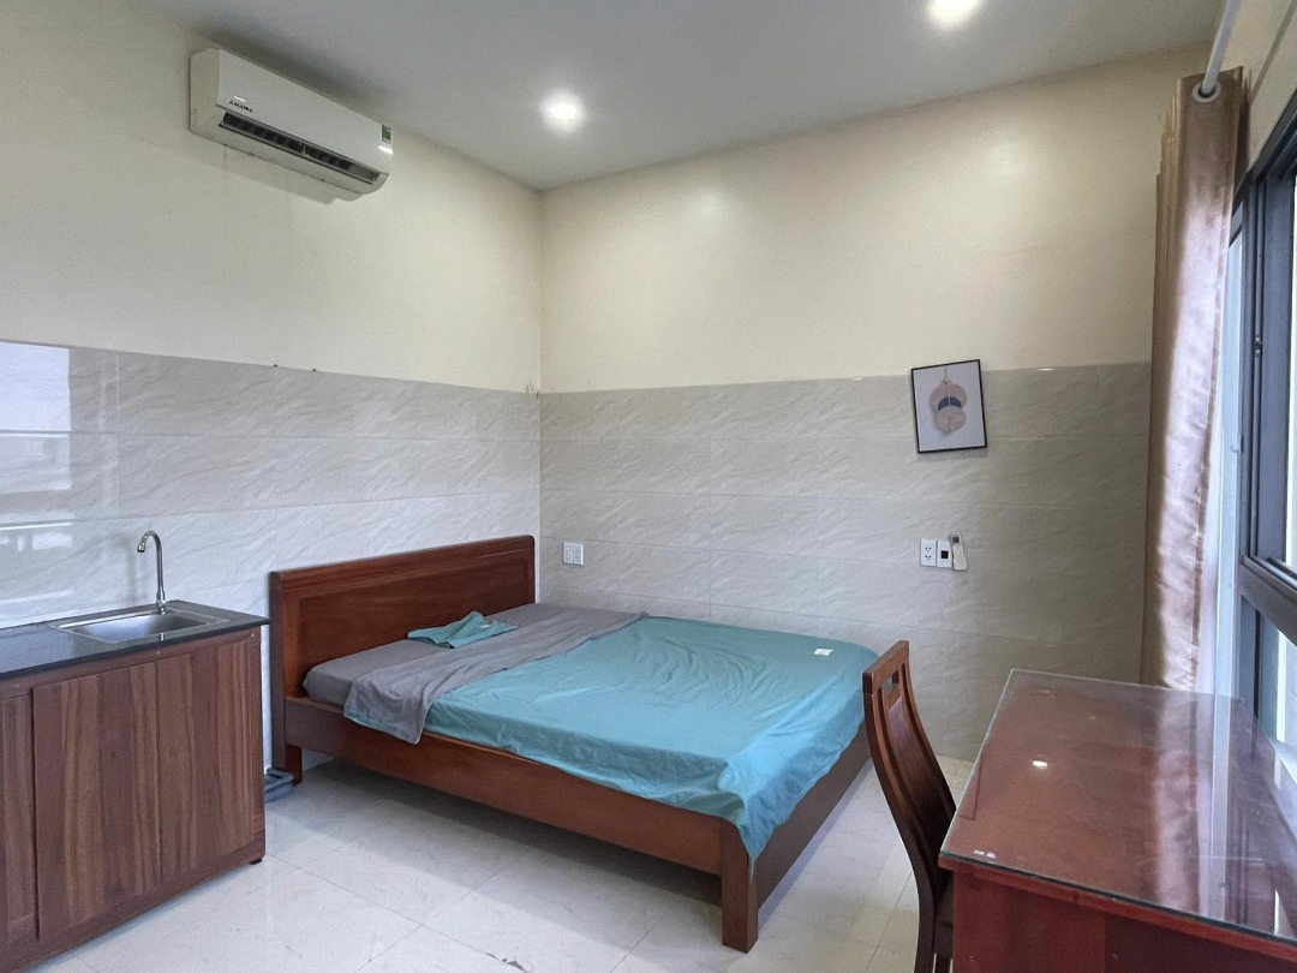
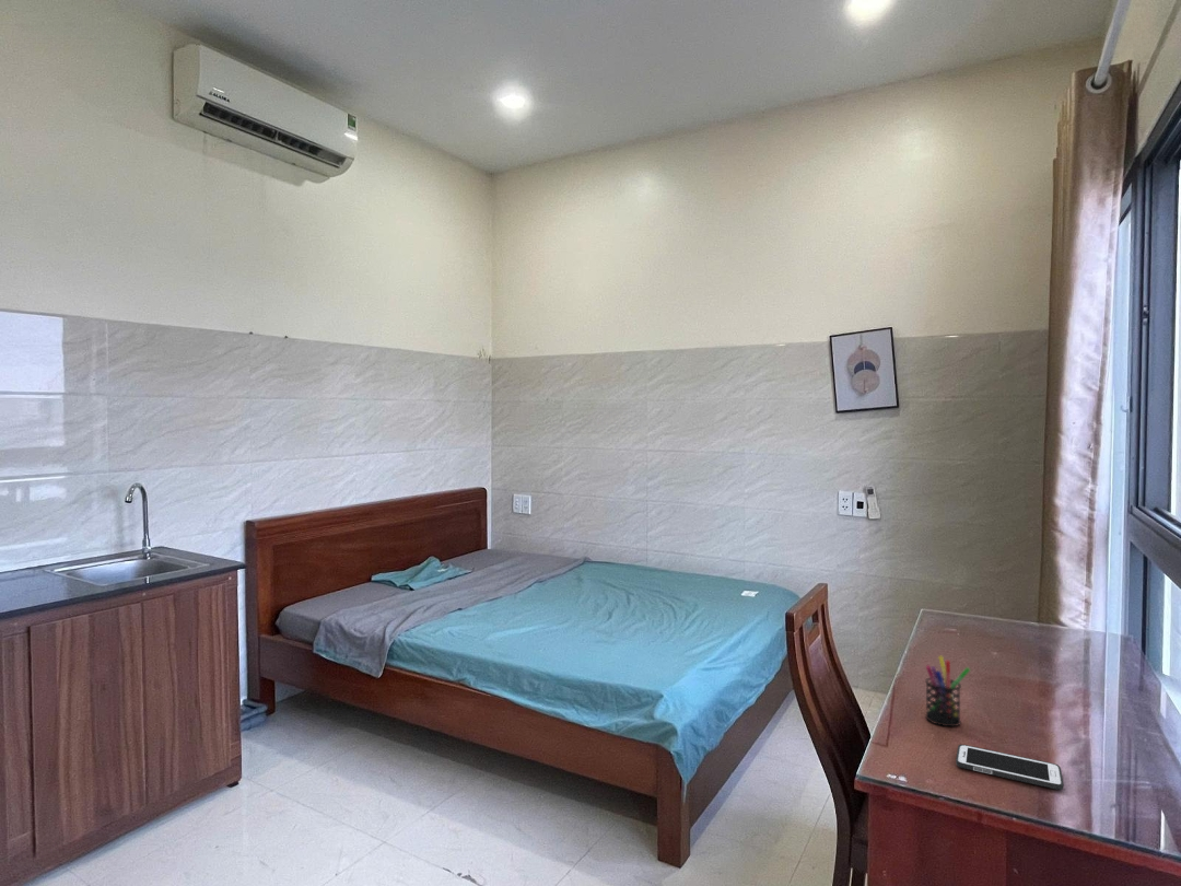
+ pen holder (947, 688)
+ cell phone (1007, 766)
